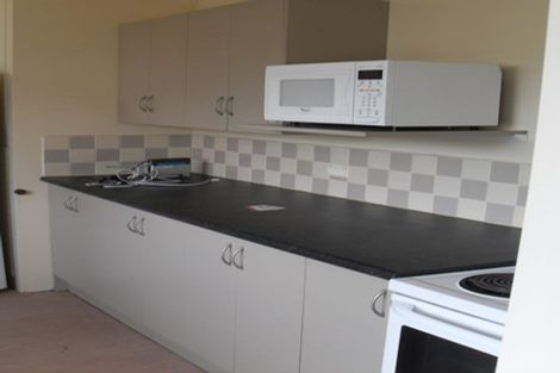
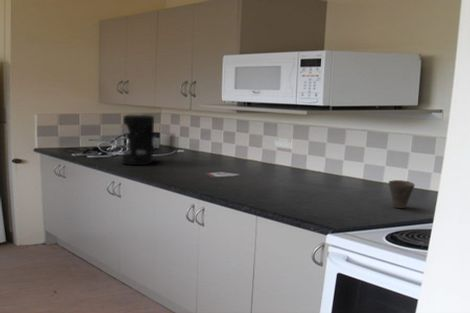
+ coffee maker (138, 139)
+ cup (400, 194)
